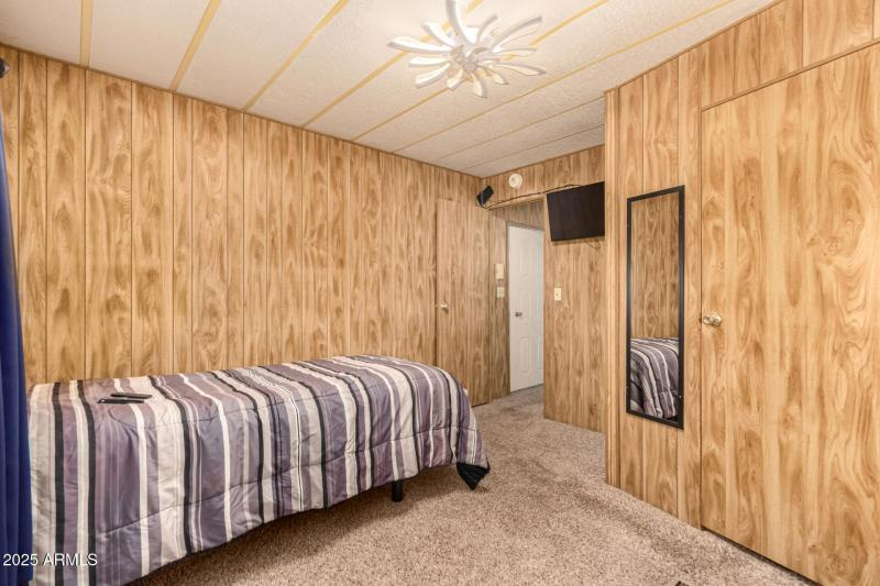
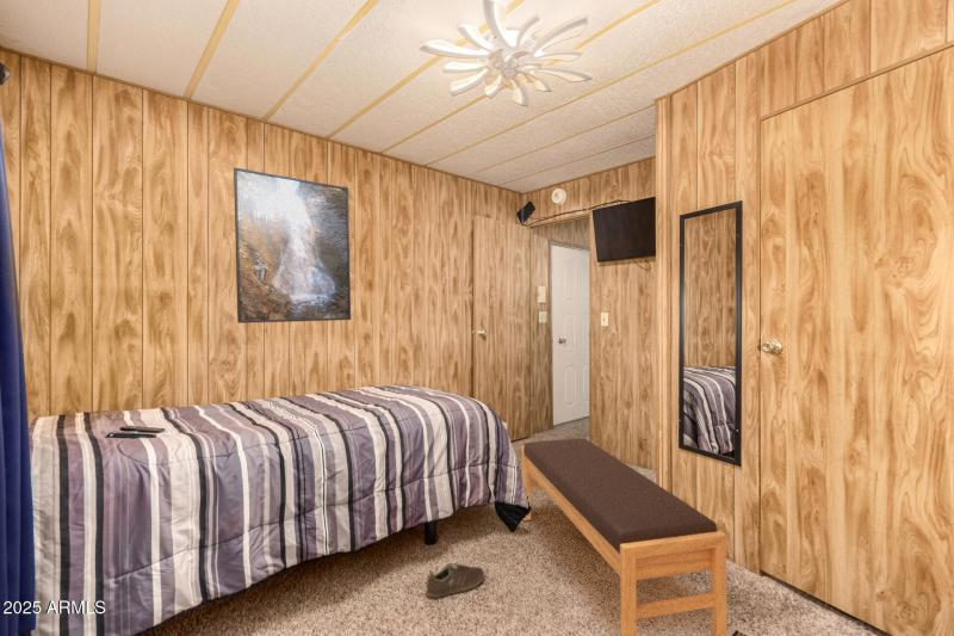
+ sneaker (457, 575)
+ bench (599, 520)
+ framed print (297, 249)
